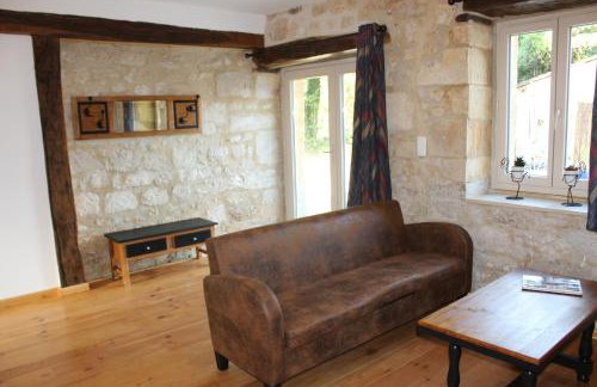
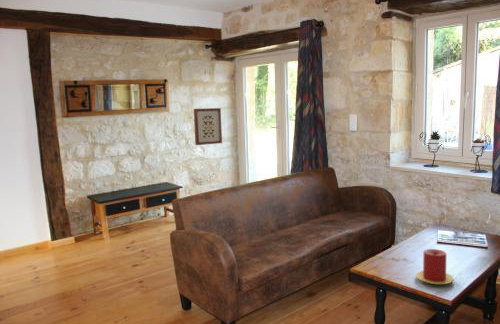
+ candle (434, 266)
+ wall art (208, 126)
